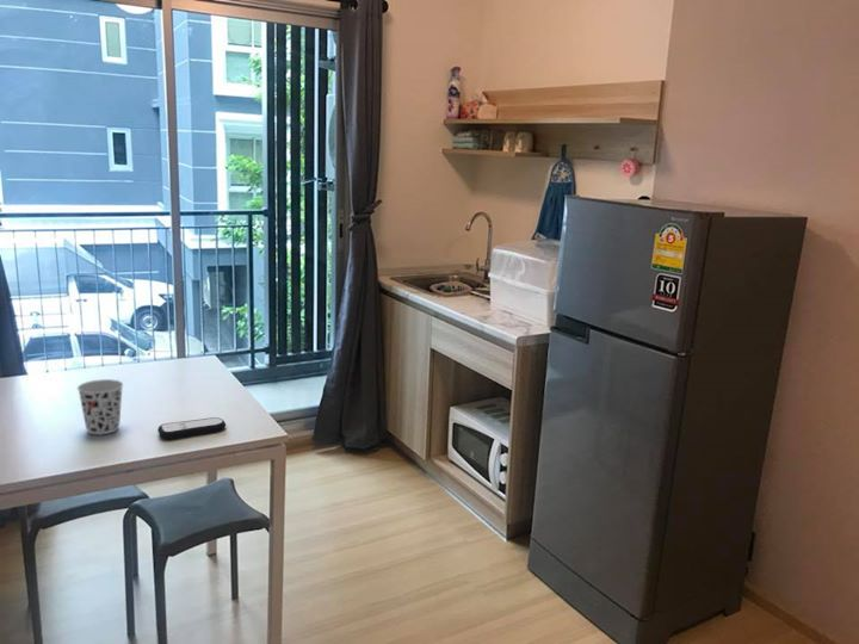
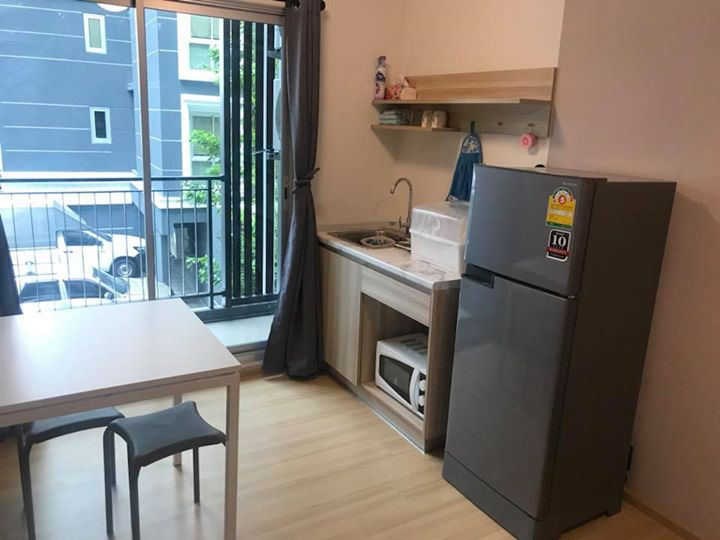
- remote control (192, 427)
- cup (101, 407)
